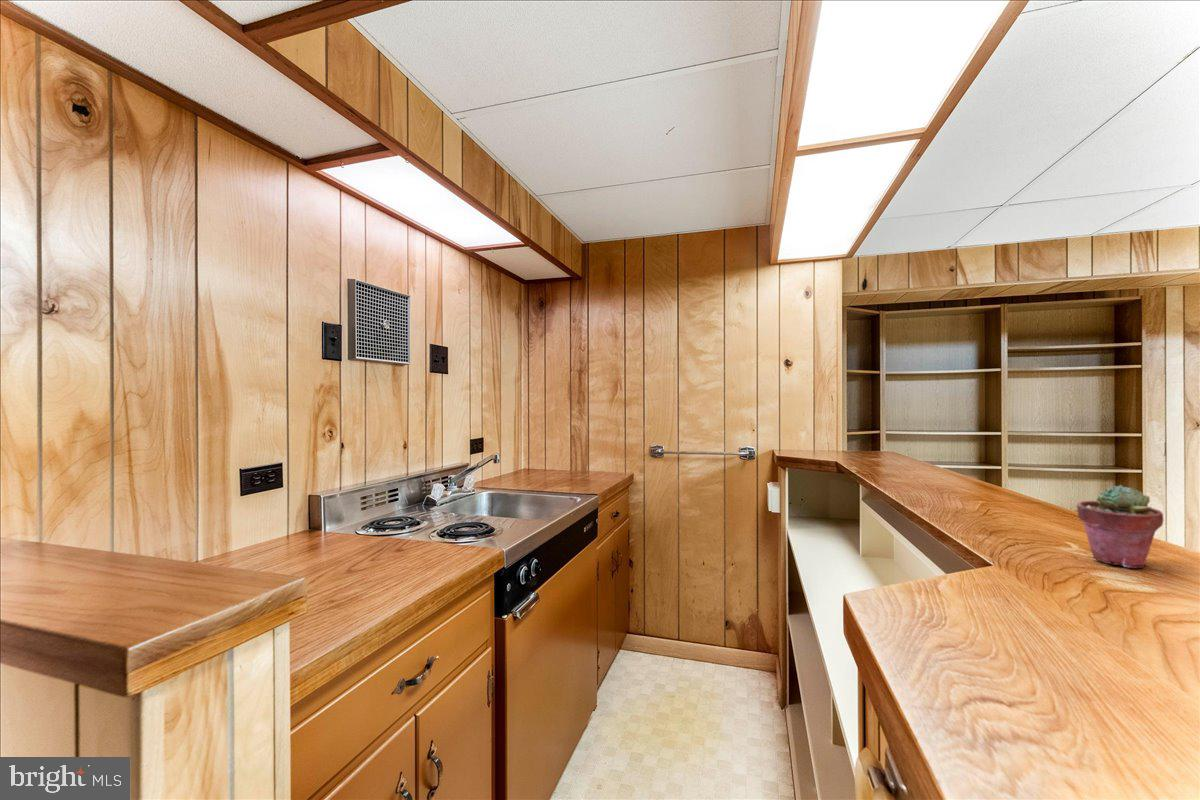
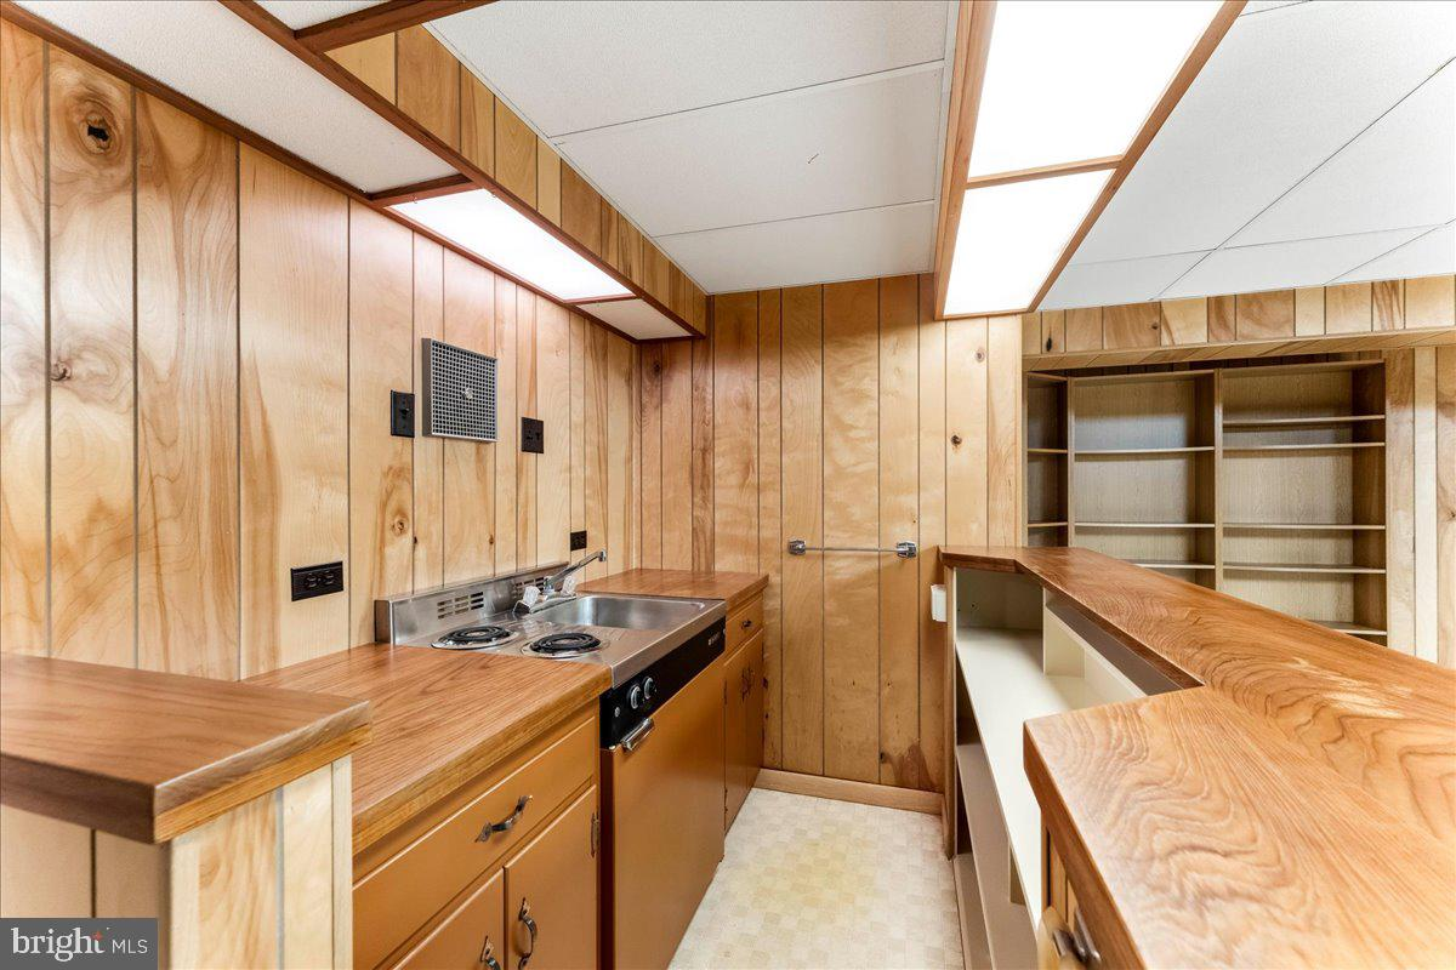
- potted succulent (1118, 523)
